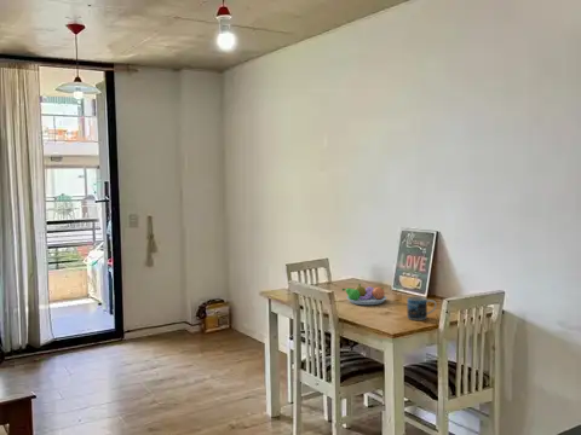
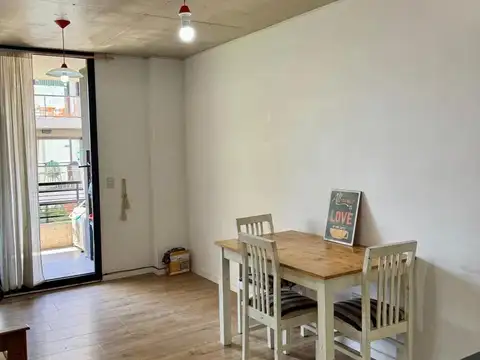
- mug (421, 308)
- fruit bowl (364, 292)
